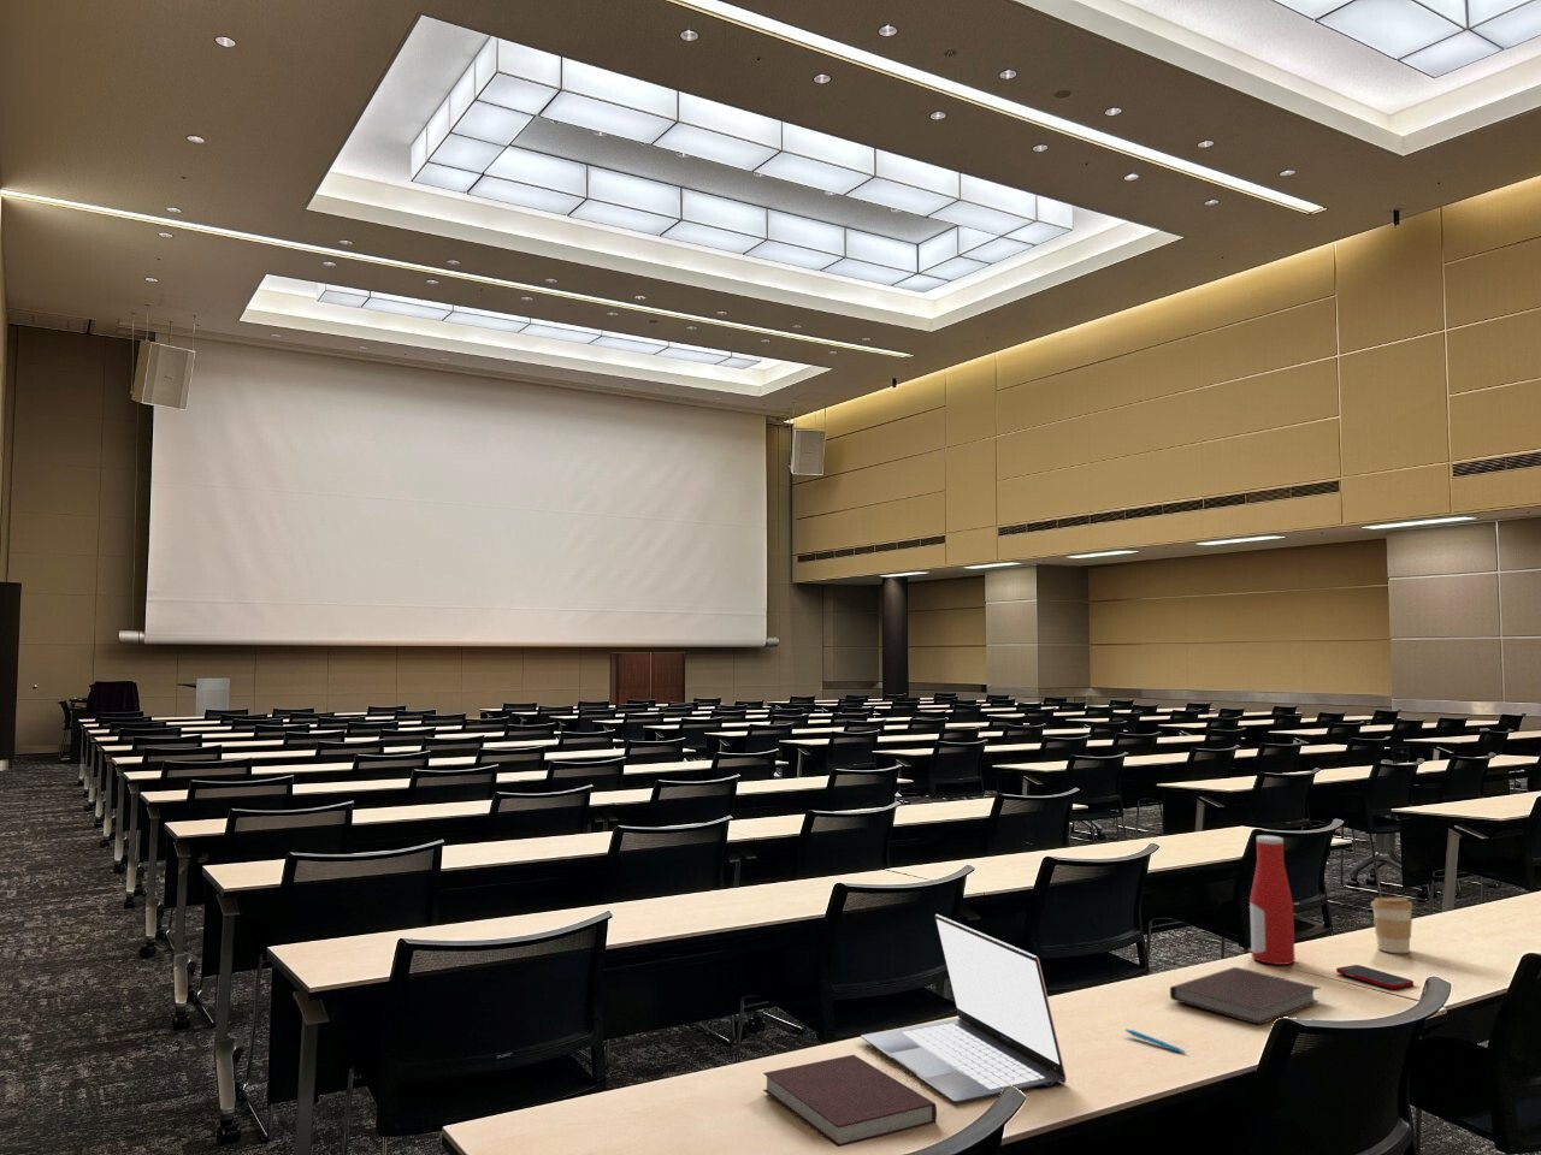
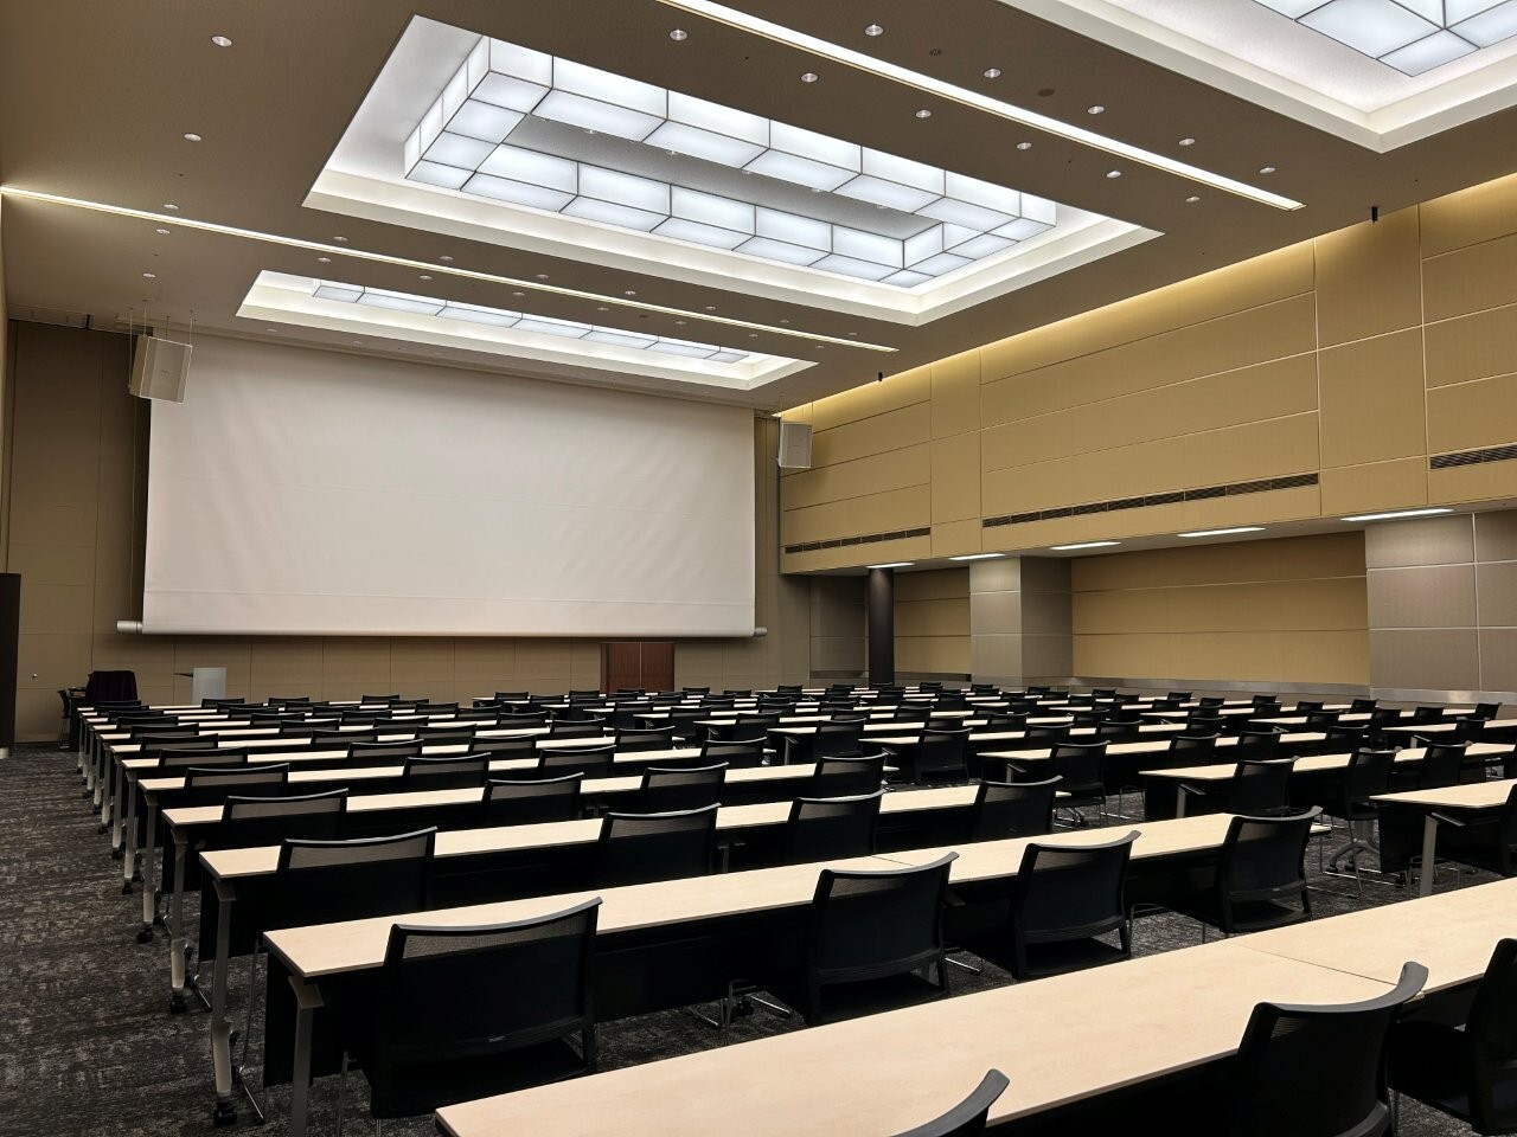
- coffee cup (1392, 923)
- notebook (847, 1096)
- laptop (956, 998)
- bottle (1270, 898)
- cell phone (1374, 975)
- pen (1155, 1041)
- notebook (1245, 992)
